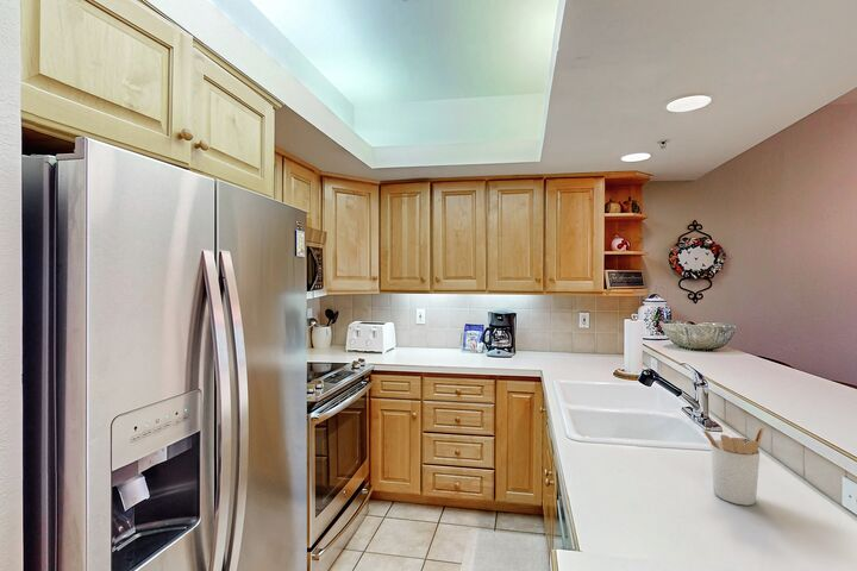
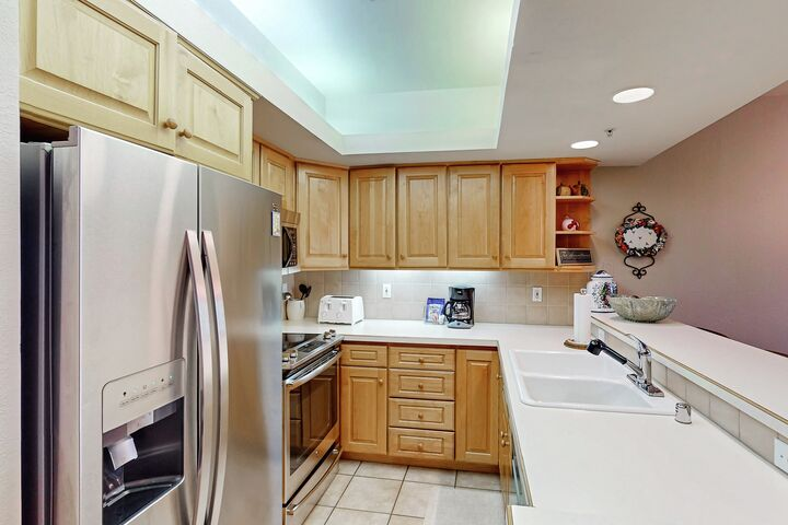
- utensil holder (736, 463)
